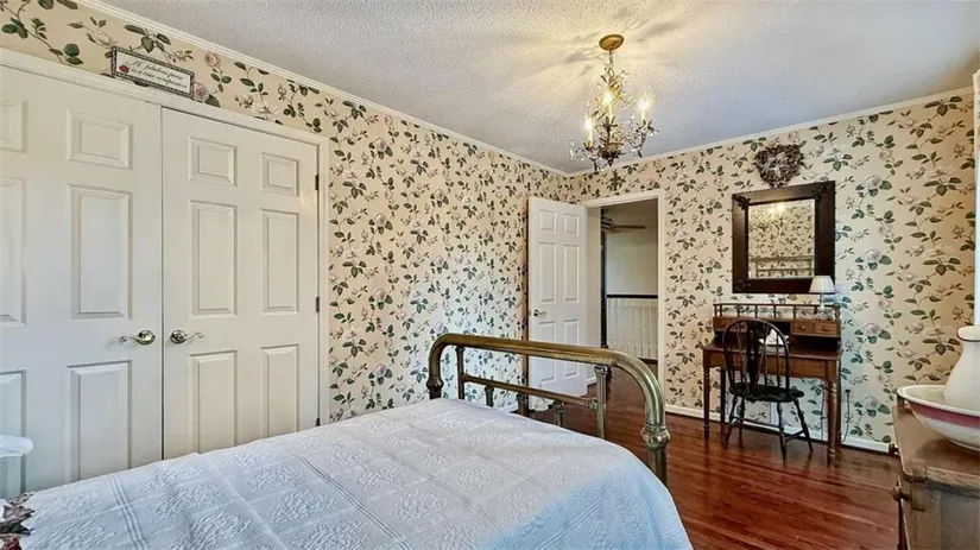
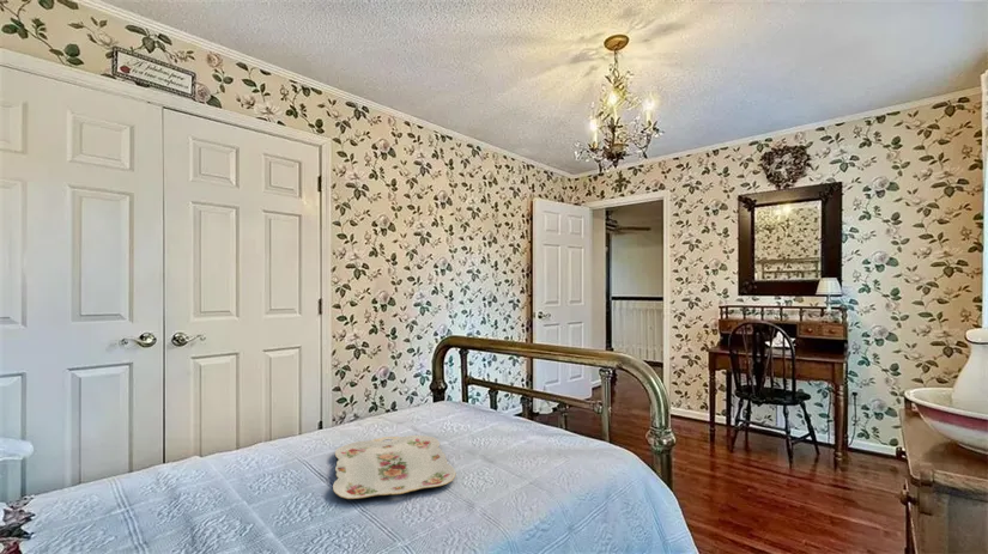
+ serving tray (392, 463)
